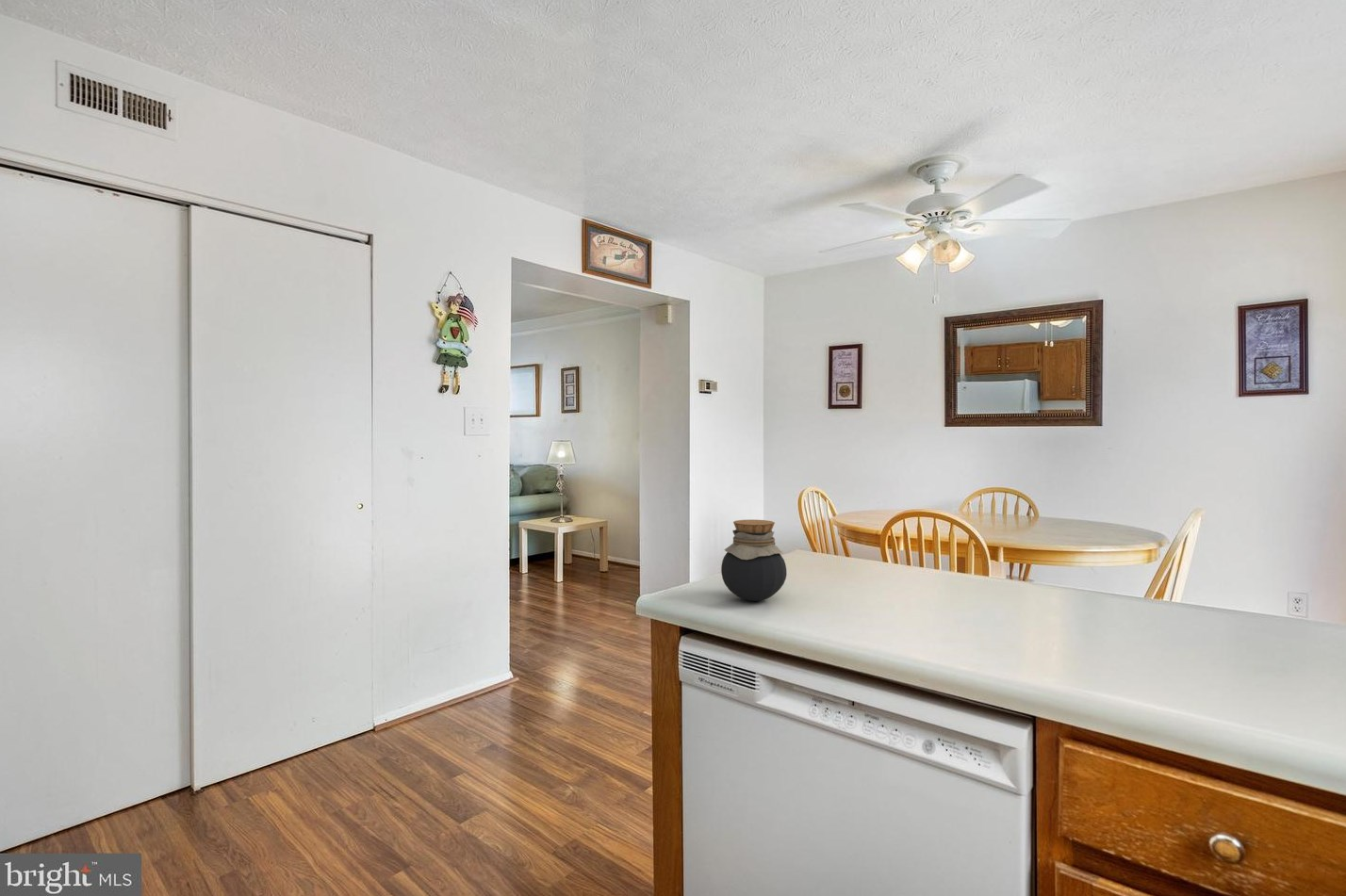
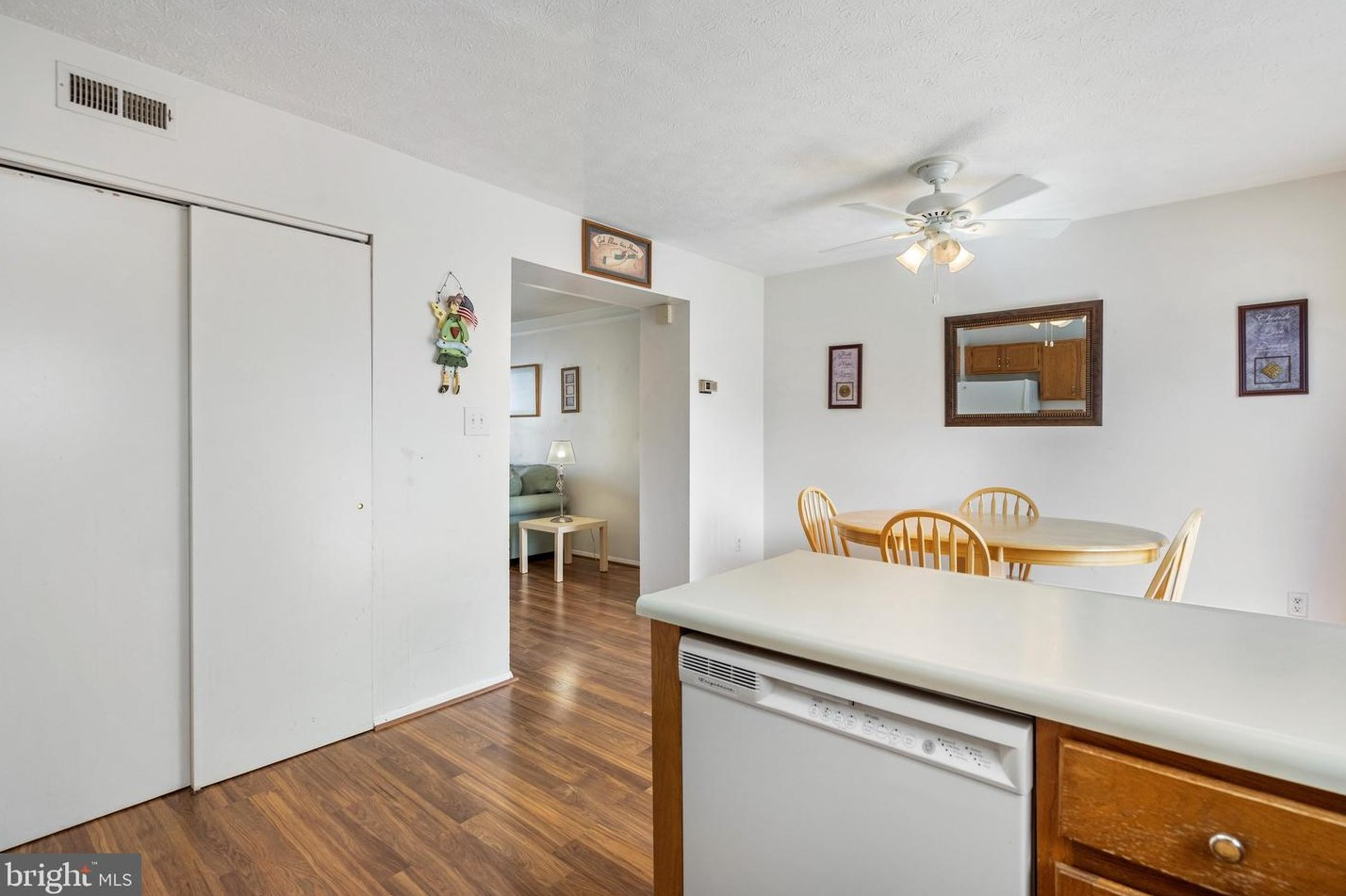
- jar (755, 560)
